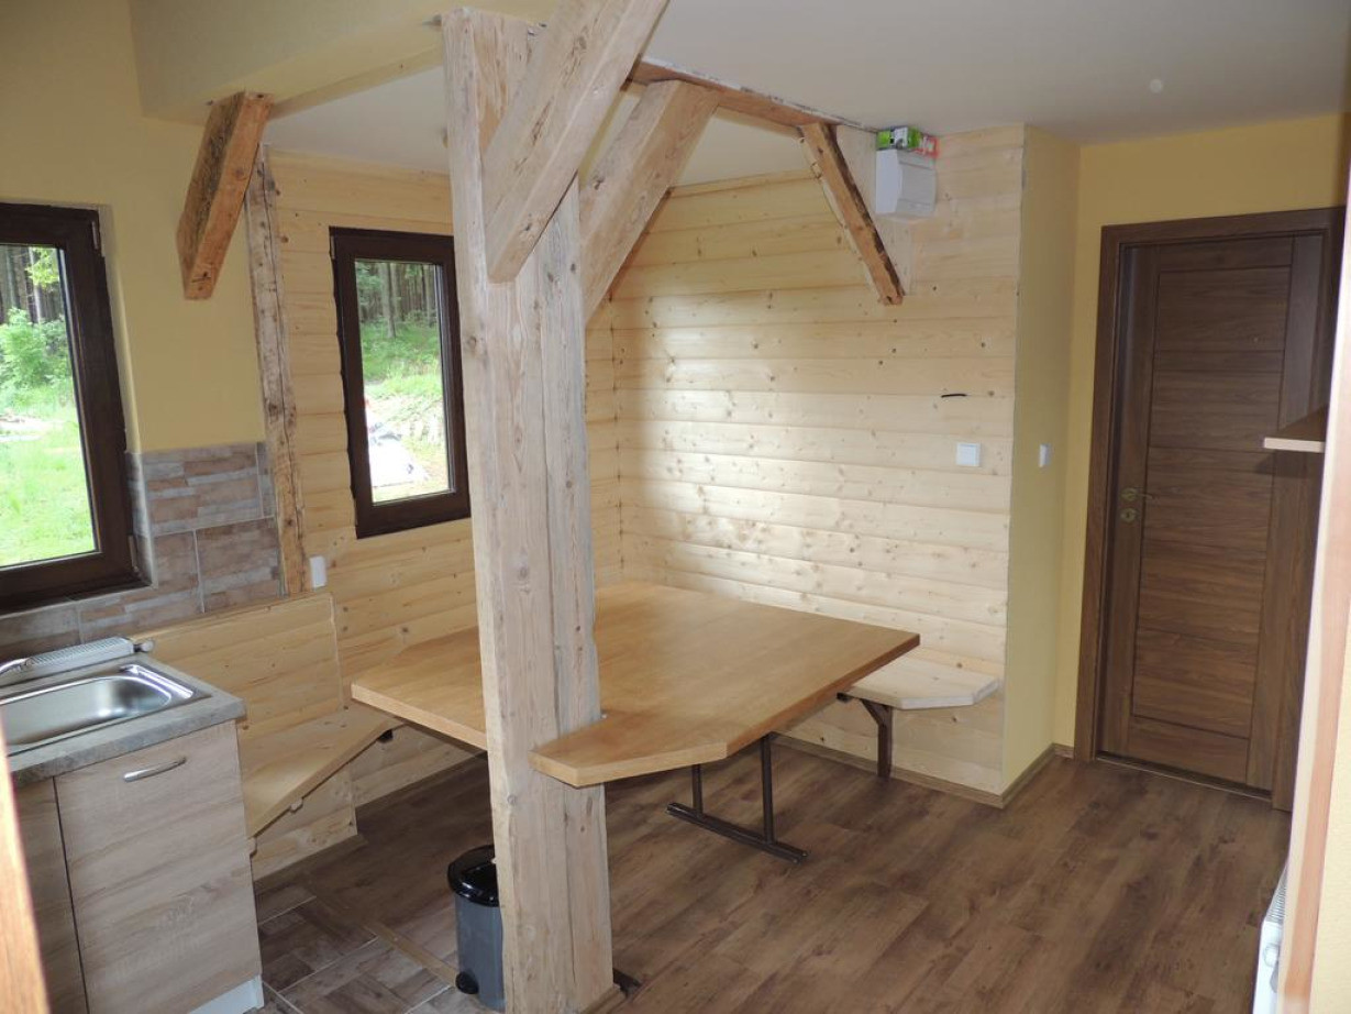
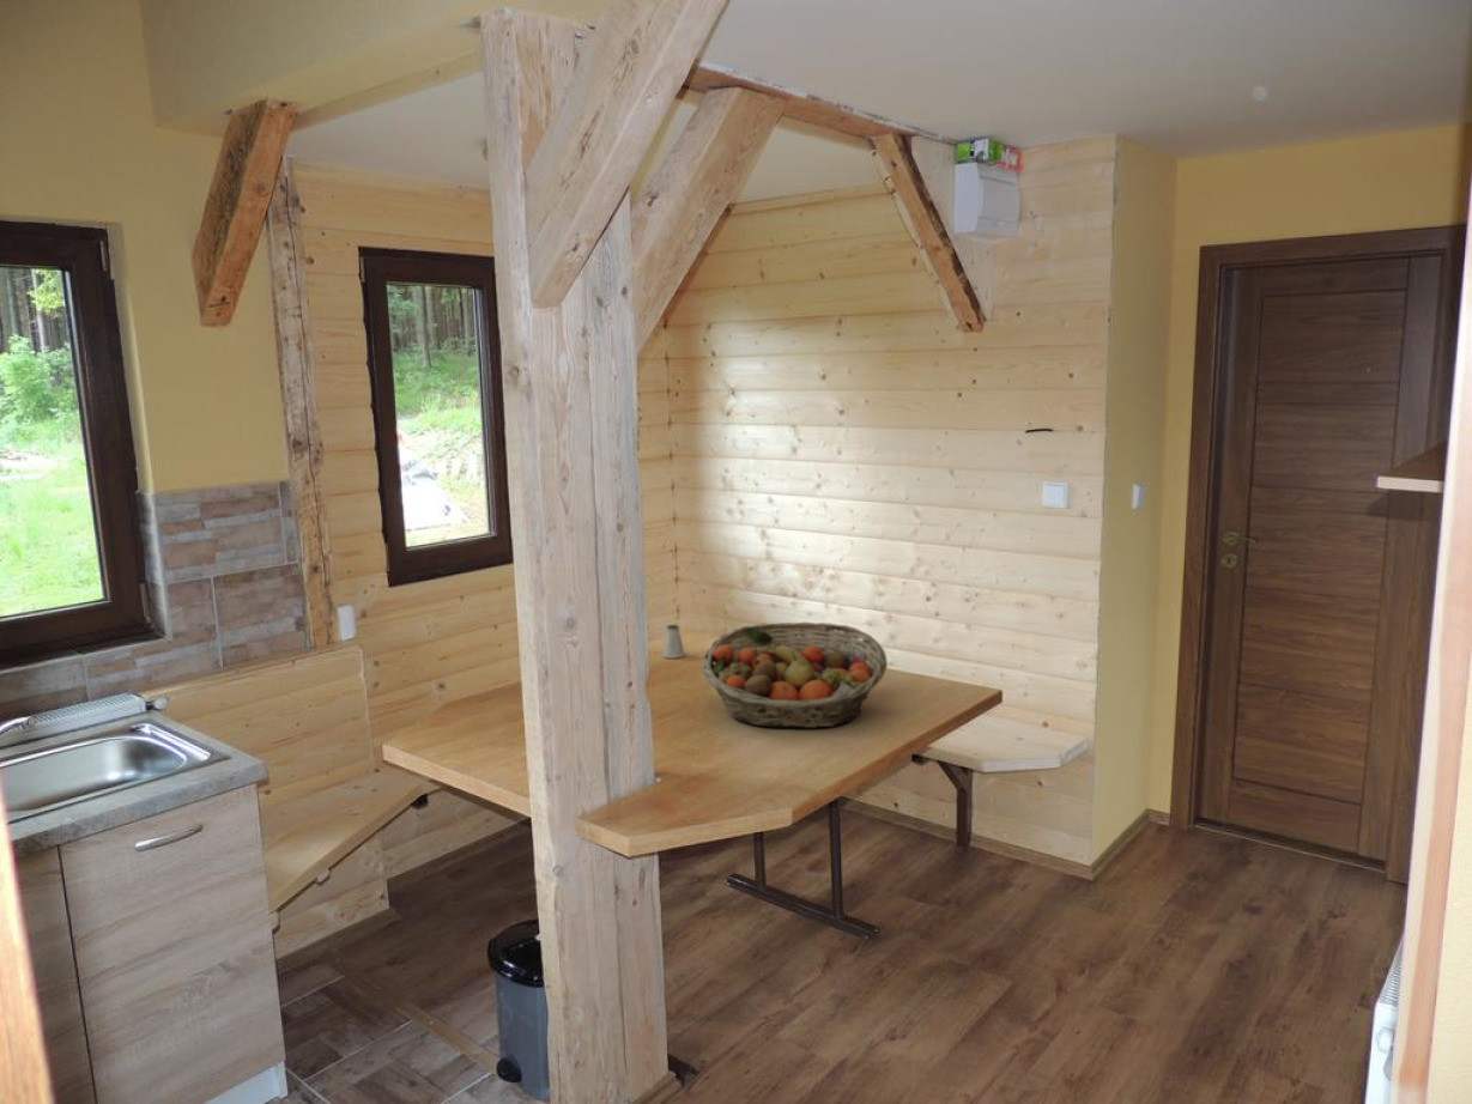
+ saltshaker (673, 641)
+ fruit basket (794, 673)
